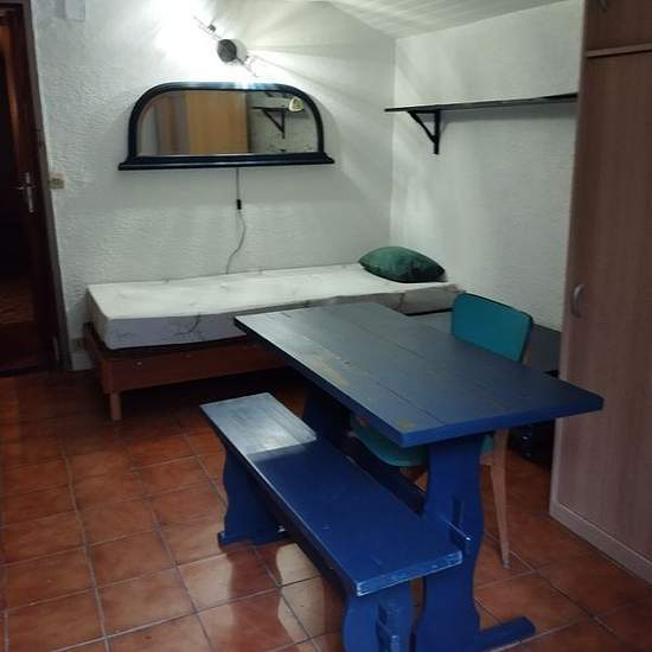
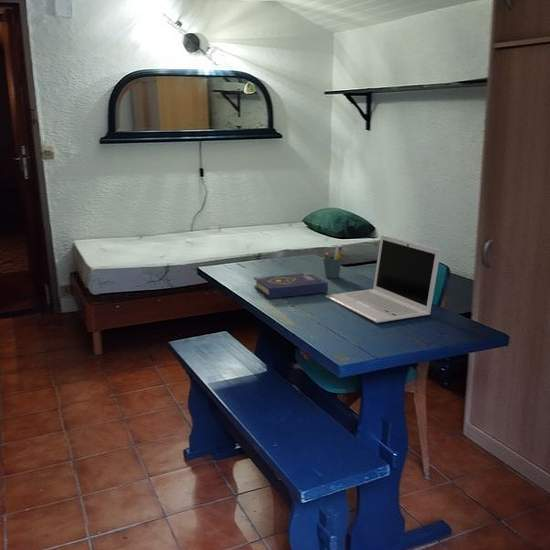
+ laptop (379, 275)
+ book (290, 284)
+ pen holder (332, 262)
